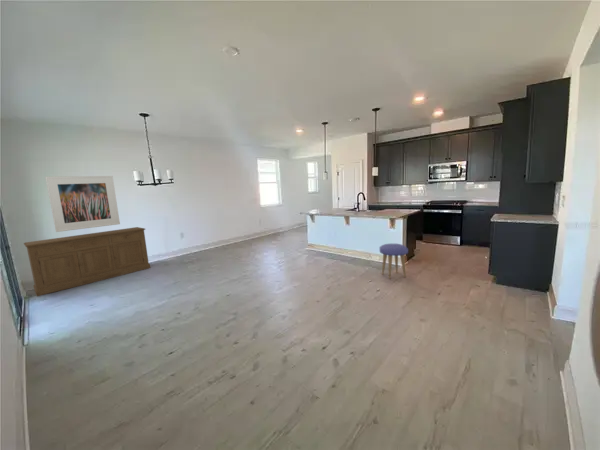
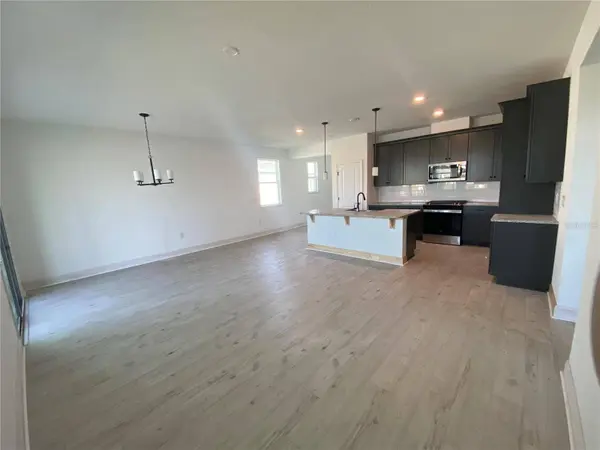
- sideboard (94, 256)
- stool (391, 260)
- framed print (85, 202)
